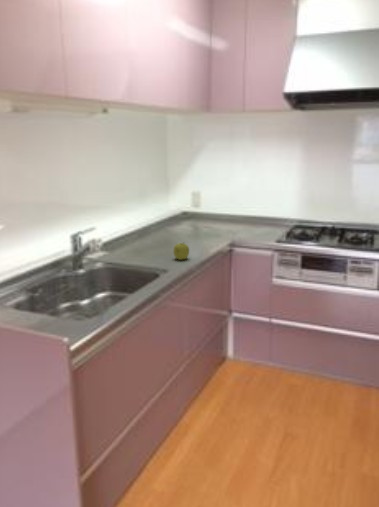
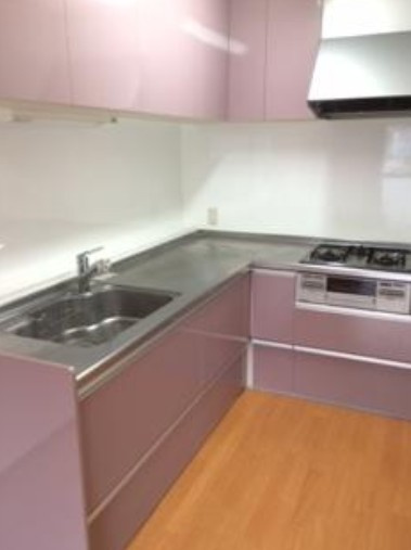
- fruit (181, 250)
